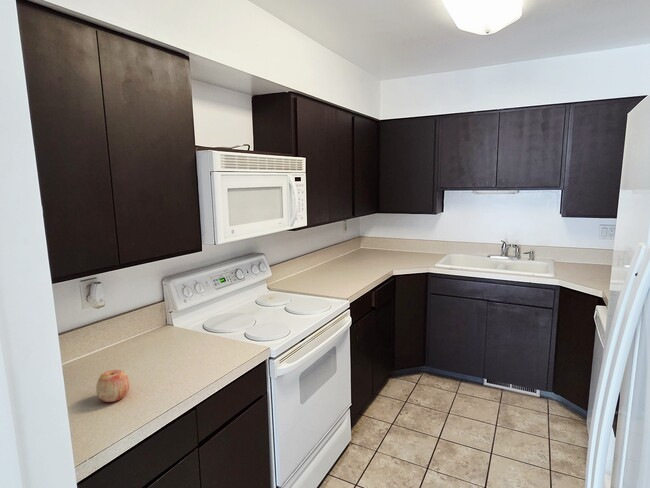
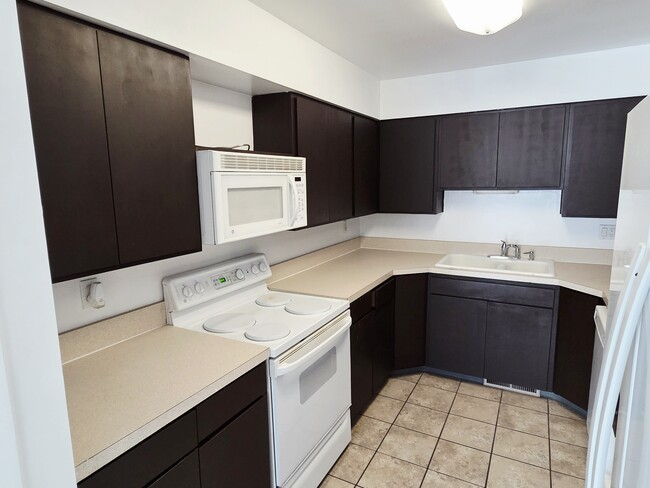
- apple (113, 385)
